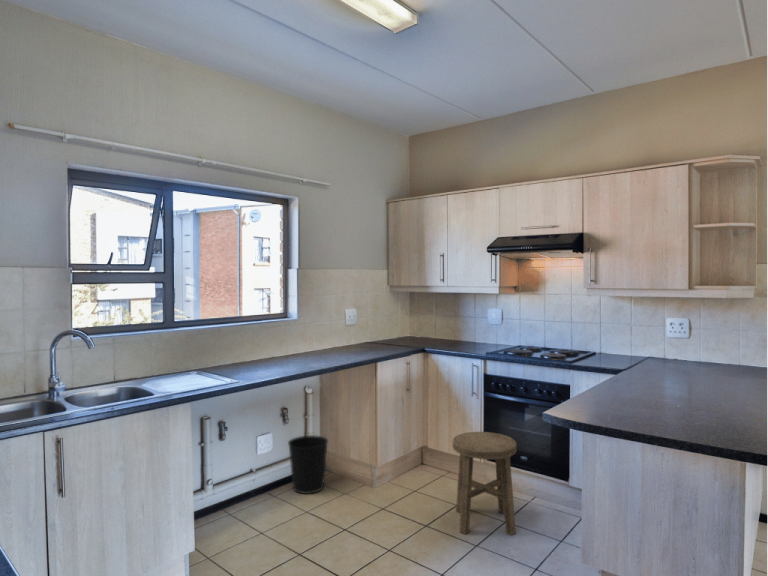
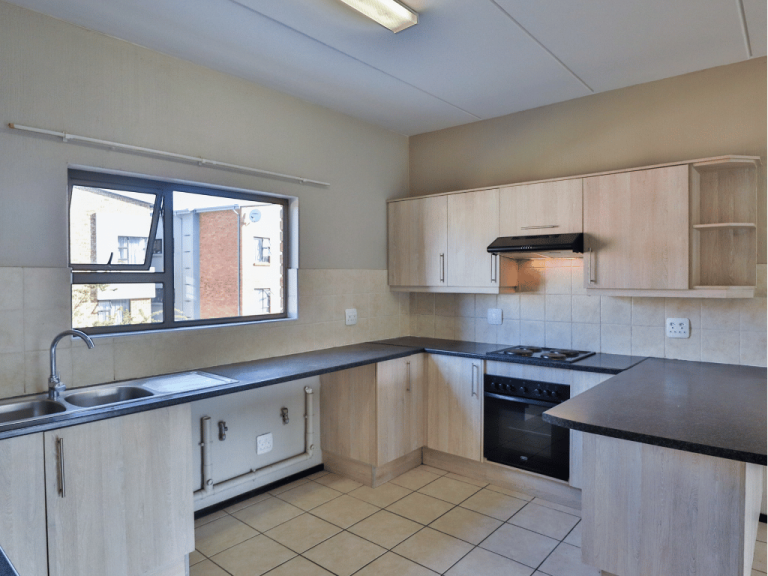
- wastebasket (308, 464)
- stool (484, 484)
